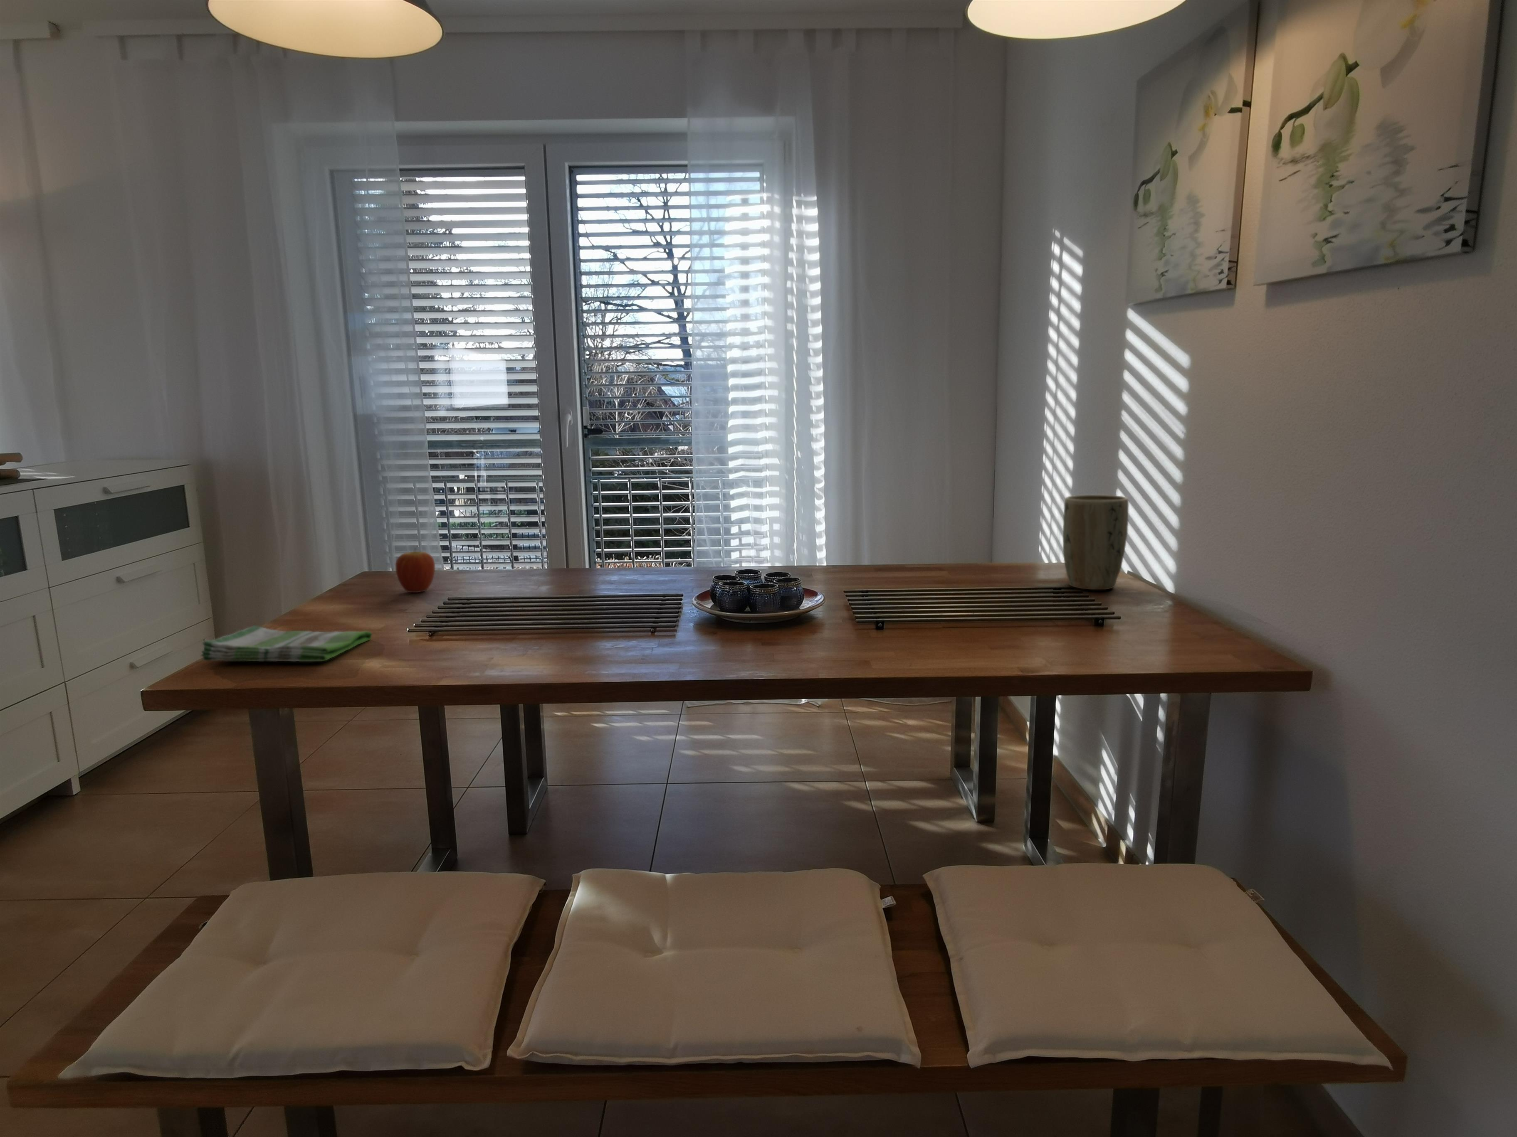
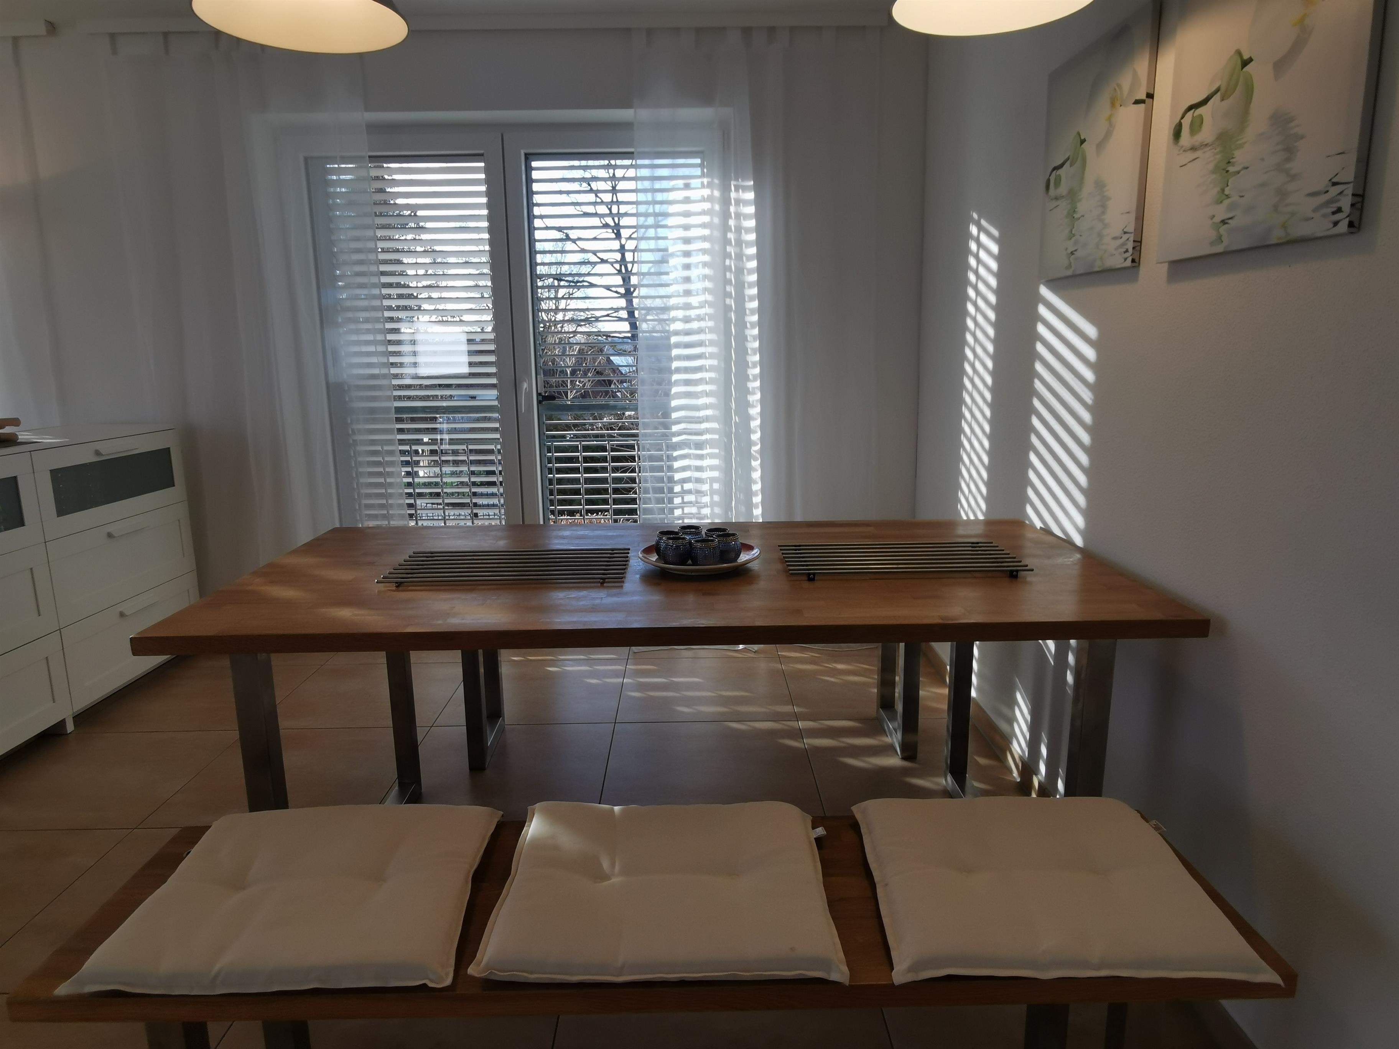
- dish towel (289, 641)
- fruit (416, 570)
- plant pot (1094, 542)
